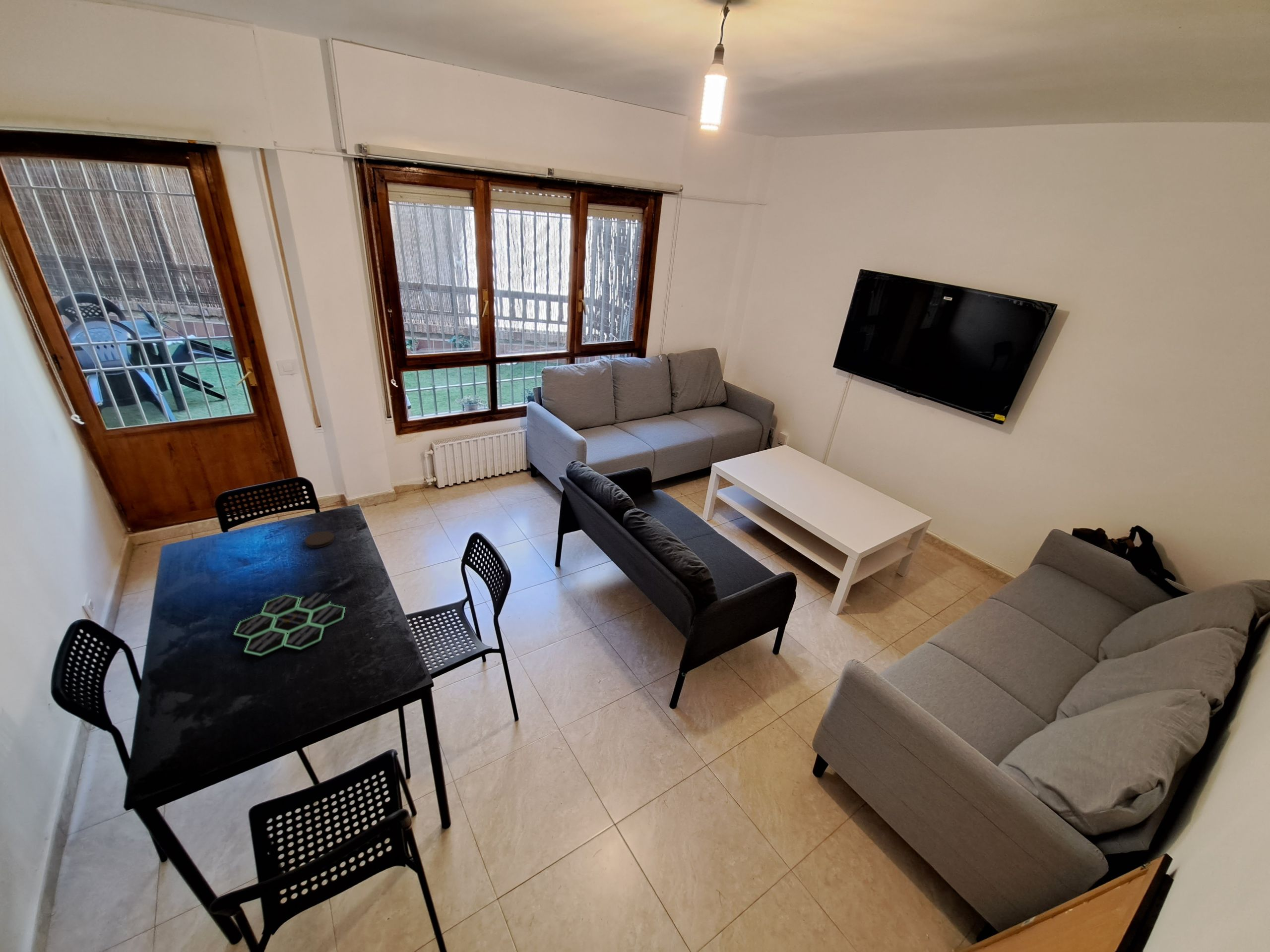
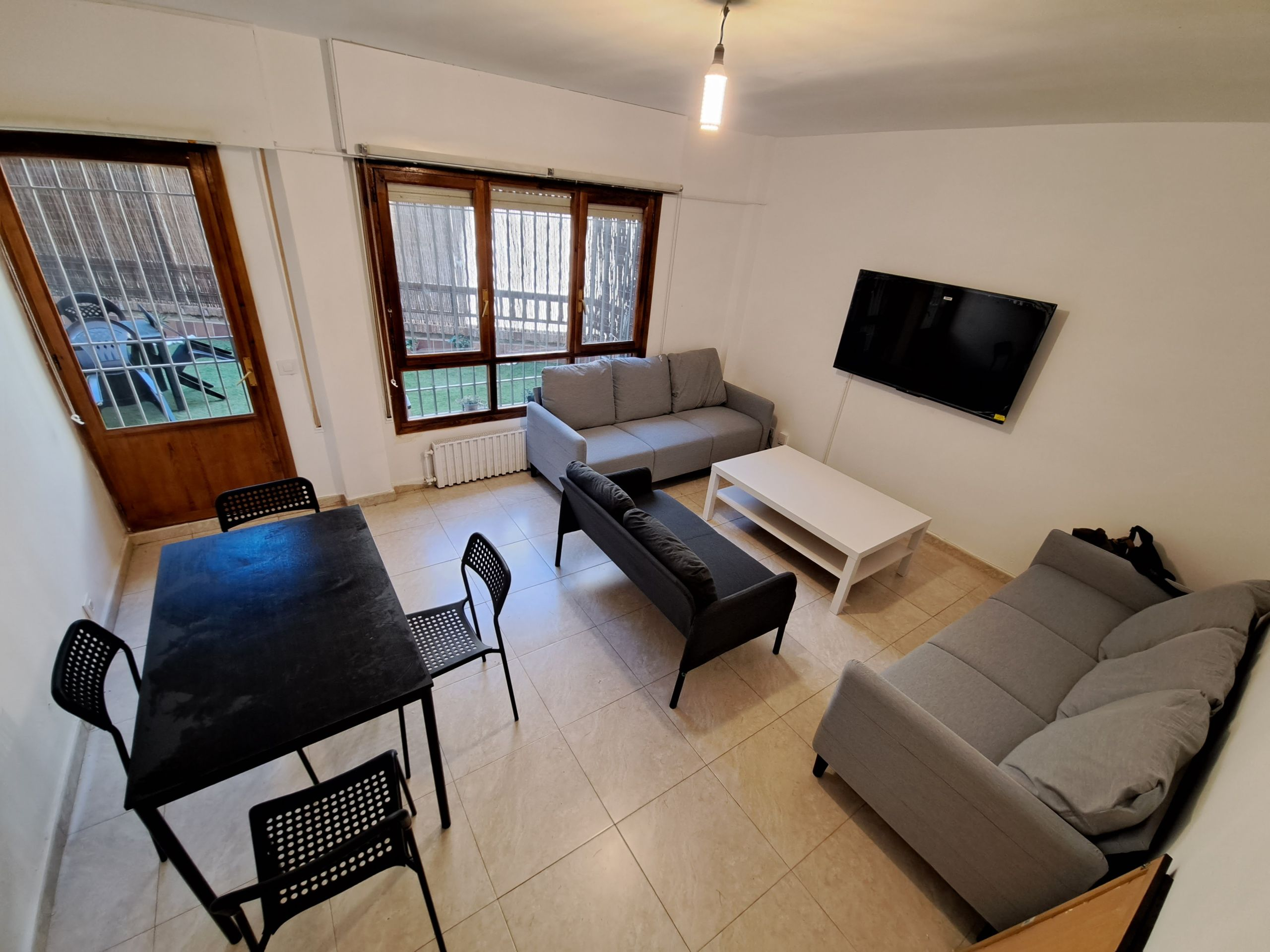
- board game (292, 620)
- coaster (319, 539)
